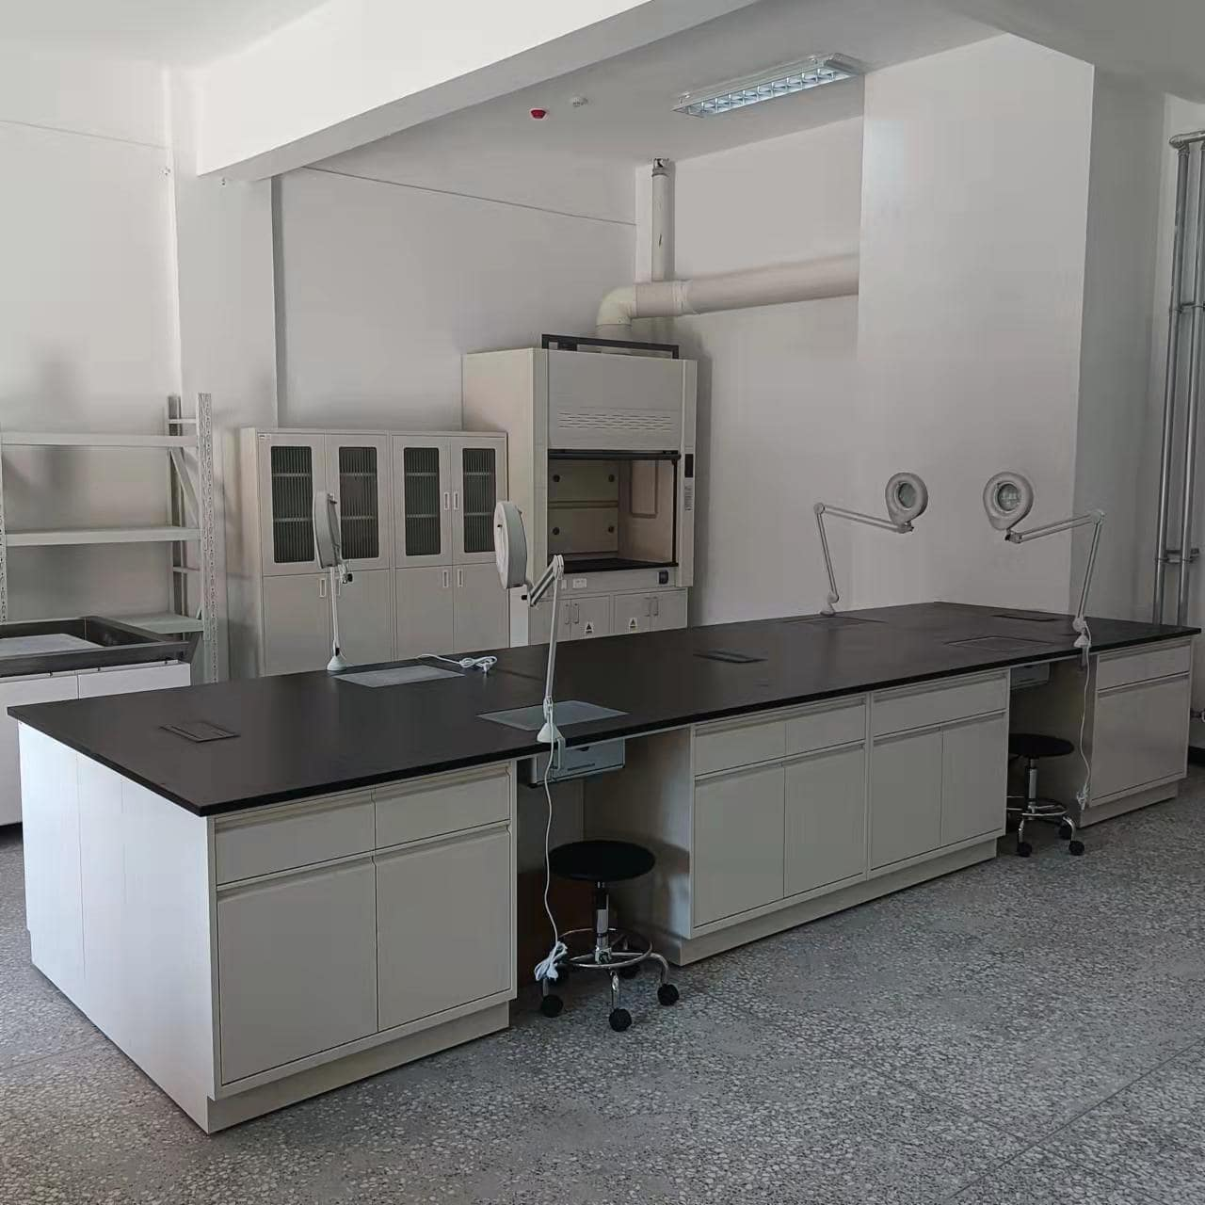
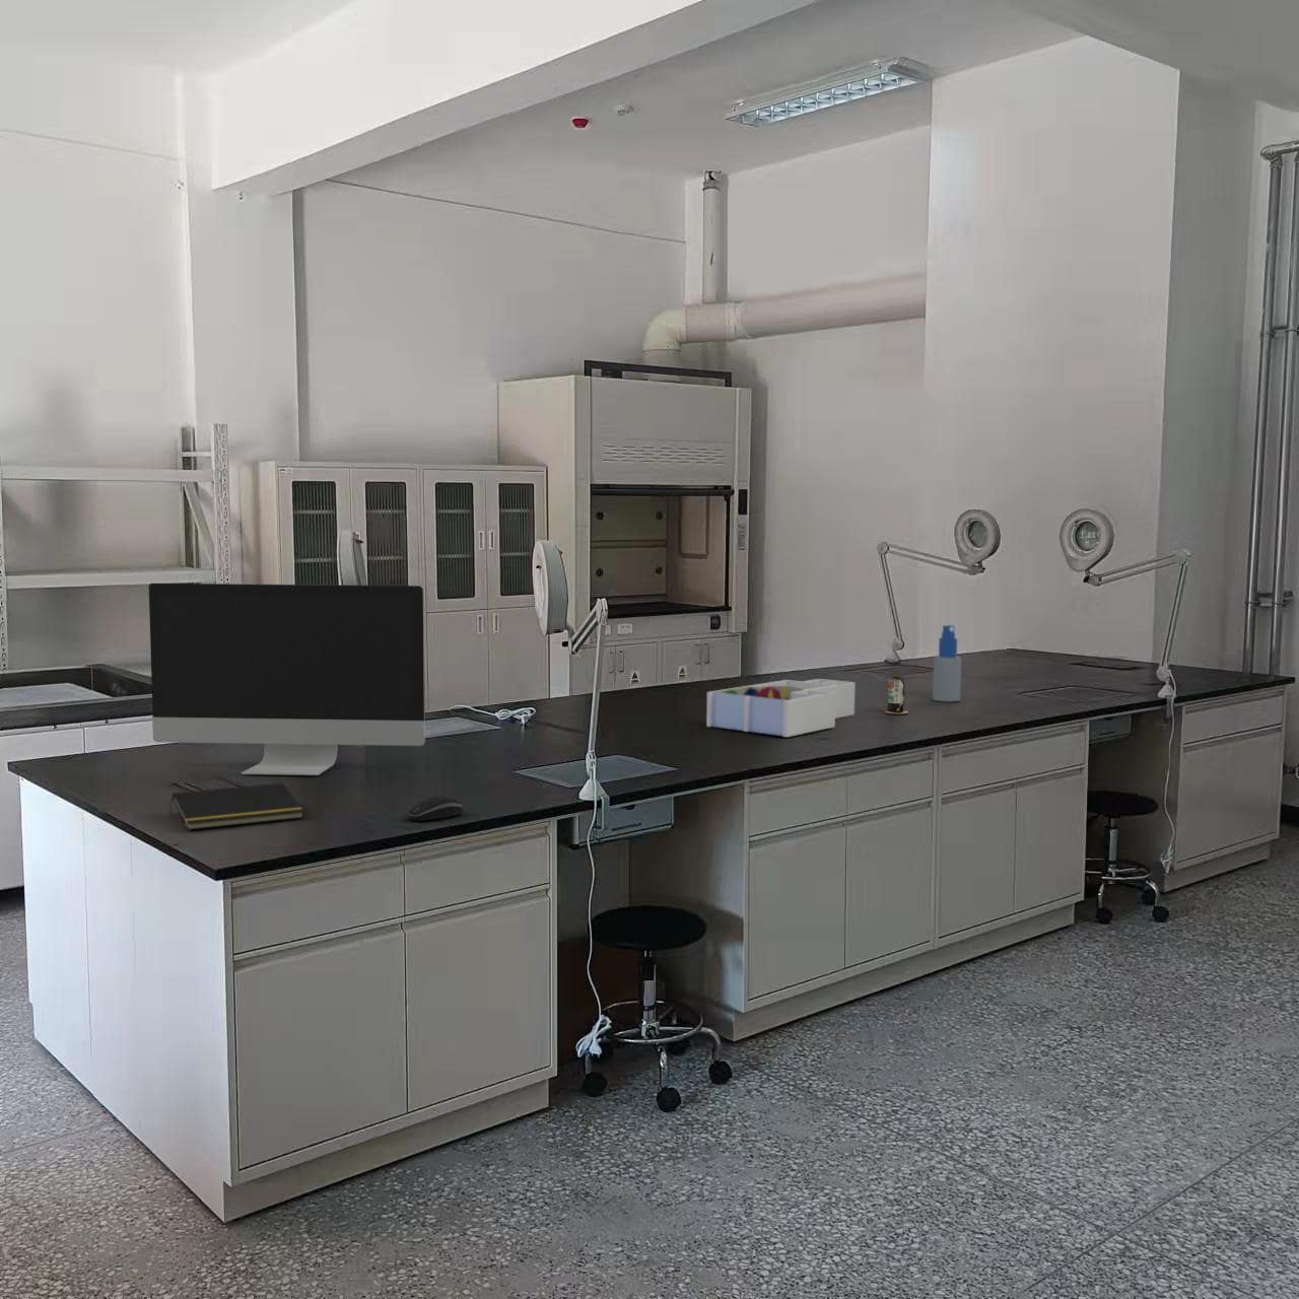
+ computer mouse (435, 805)
+ computer monitor (288, 677)
+ can (896, 695)
+ notepad (238, 805)
+ spray bottle (947, 661)
+ desk organizer (795, 704)
